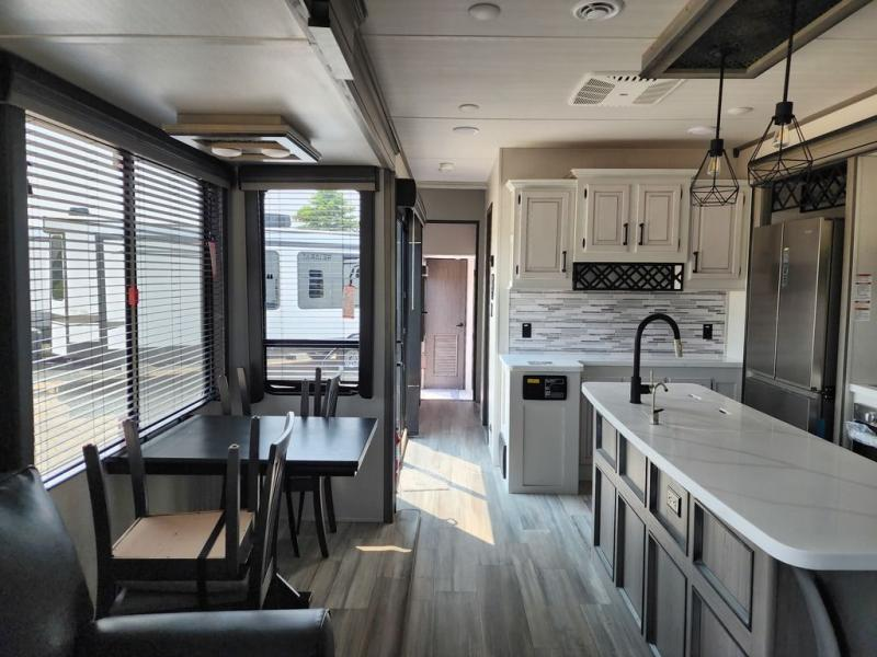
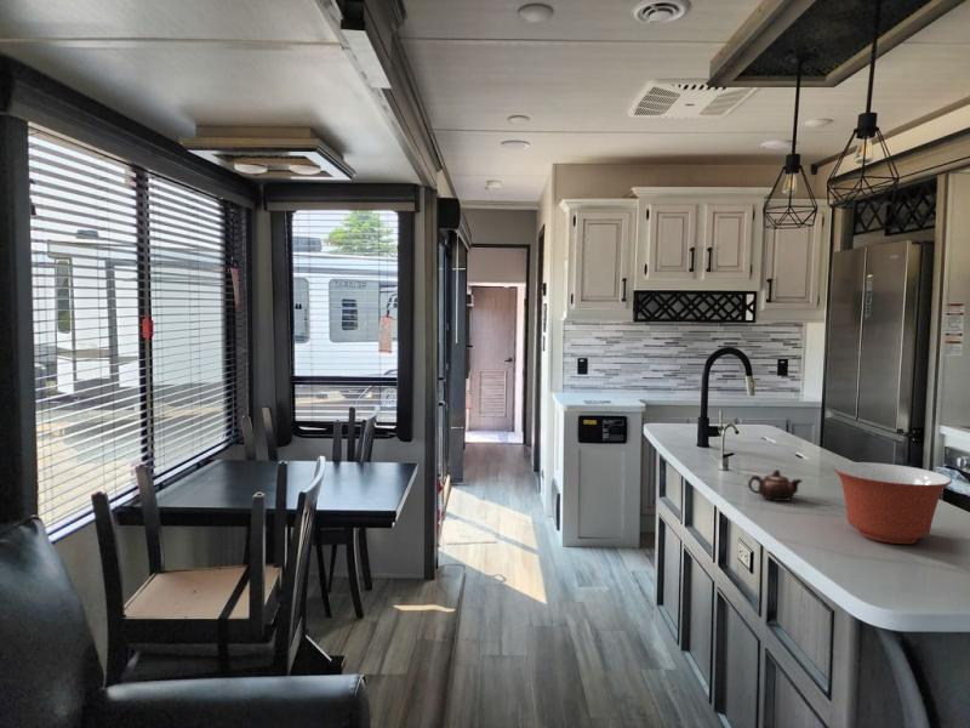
+ teapot (775, 483)
+ mixing bowl (888, 504)
